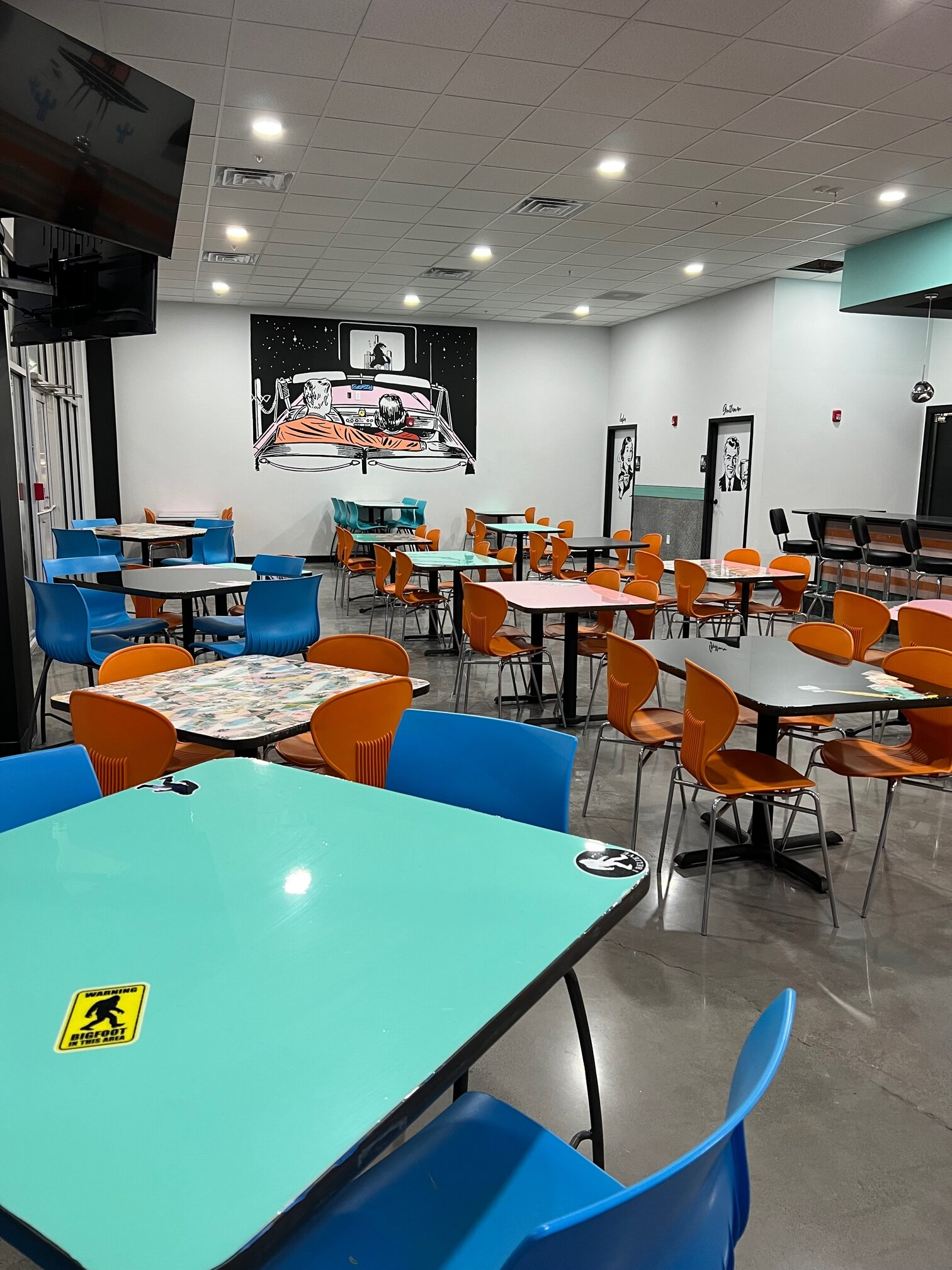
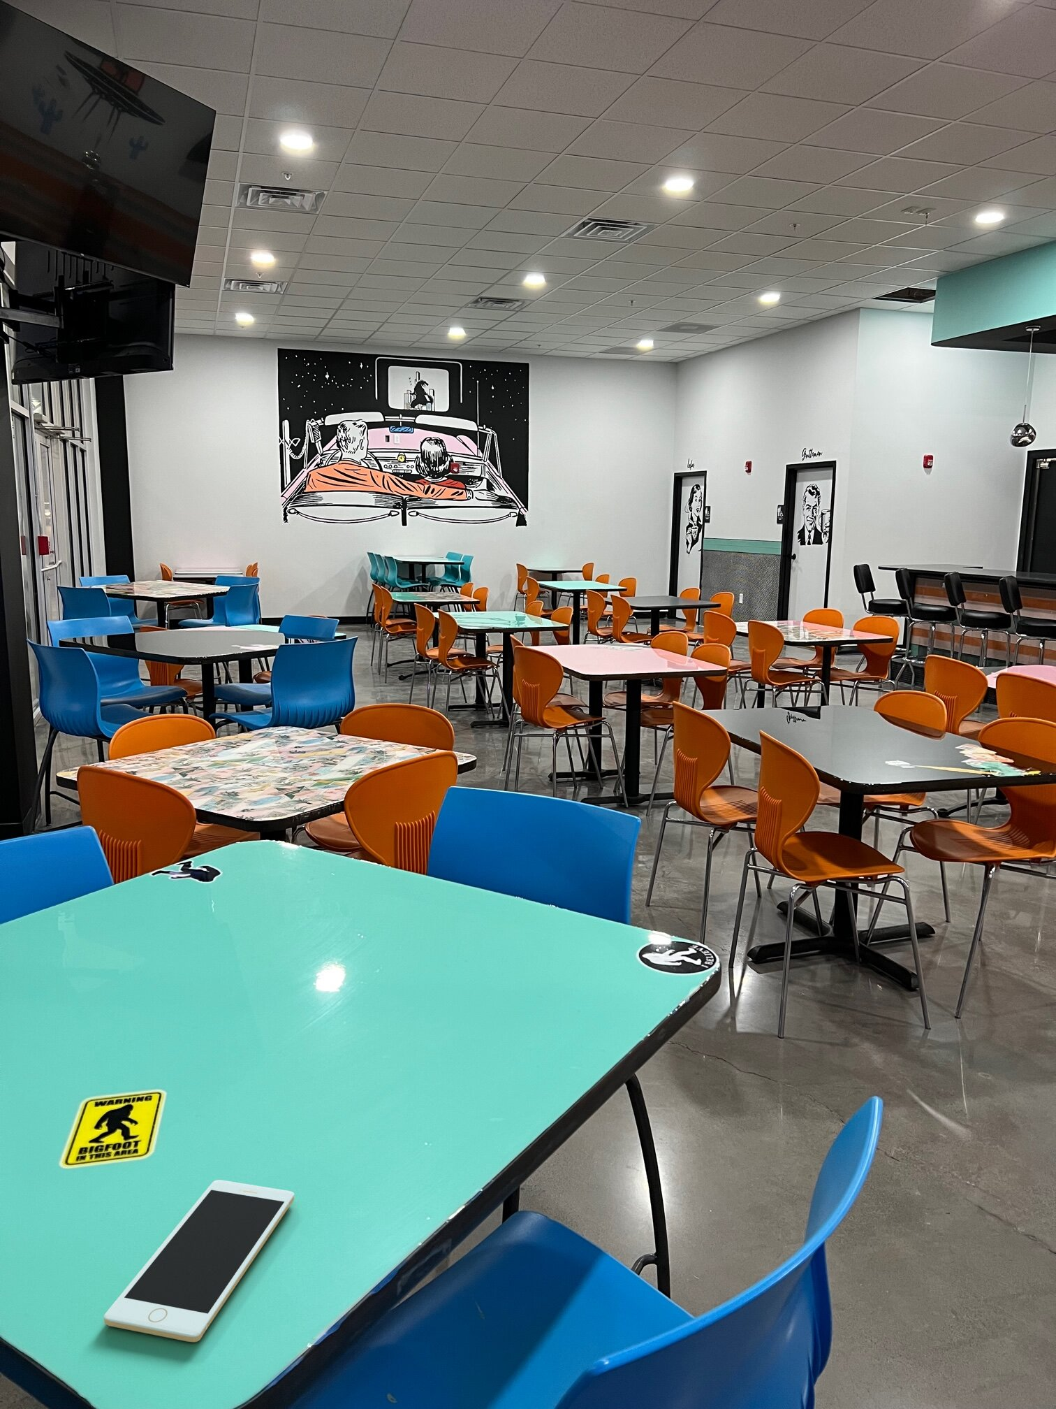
+ cell phone (207, 1253)
